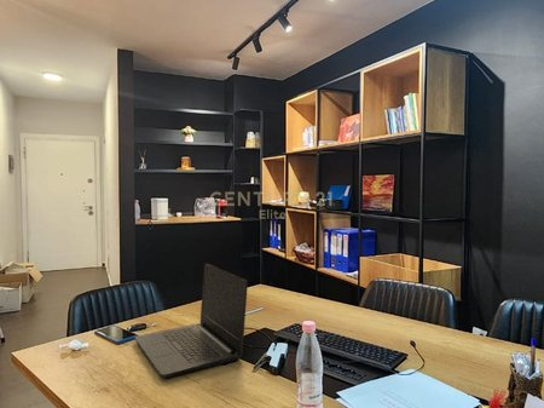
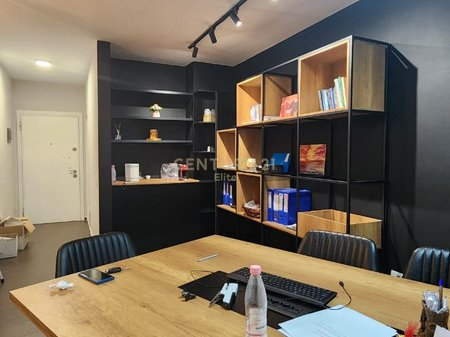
- laptop (190, 324)
